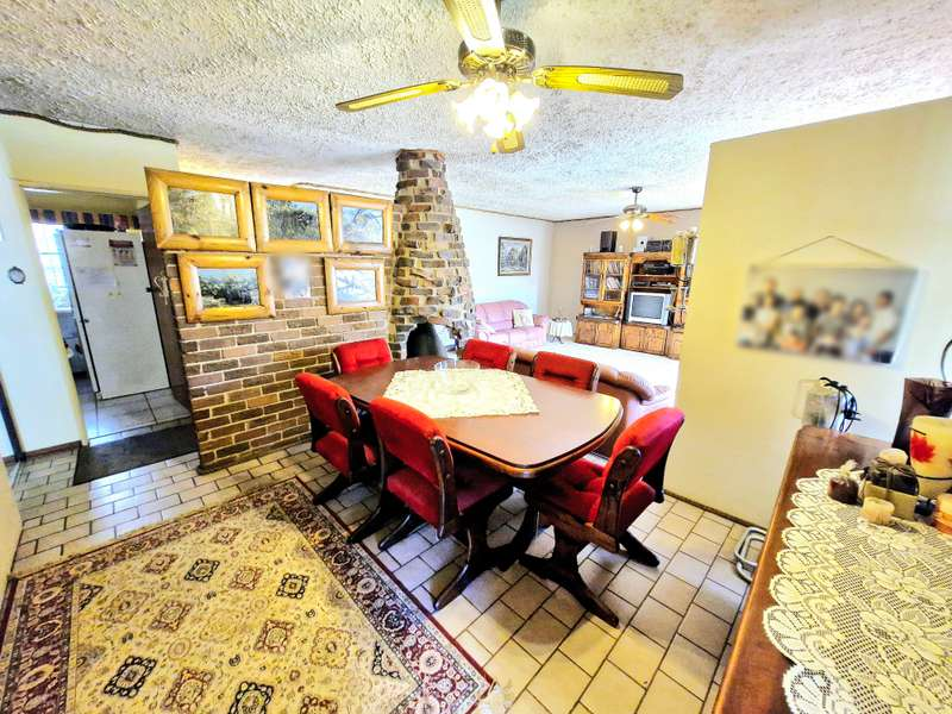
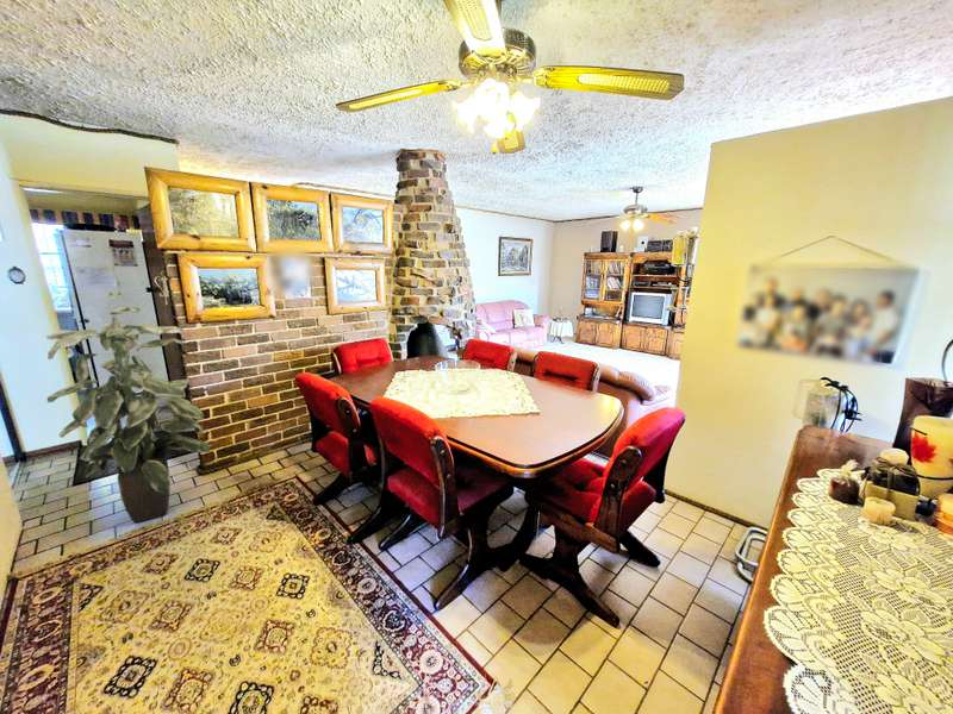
+ indoor plant (141, 419)
